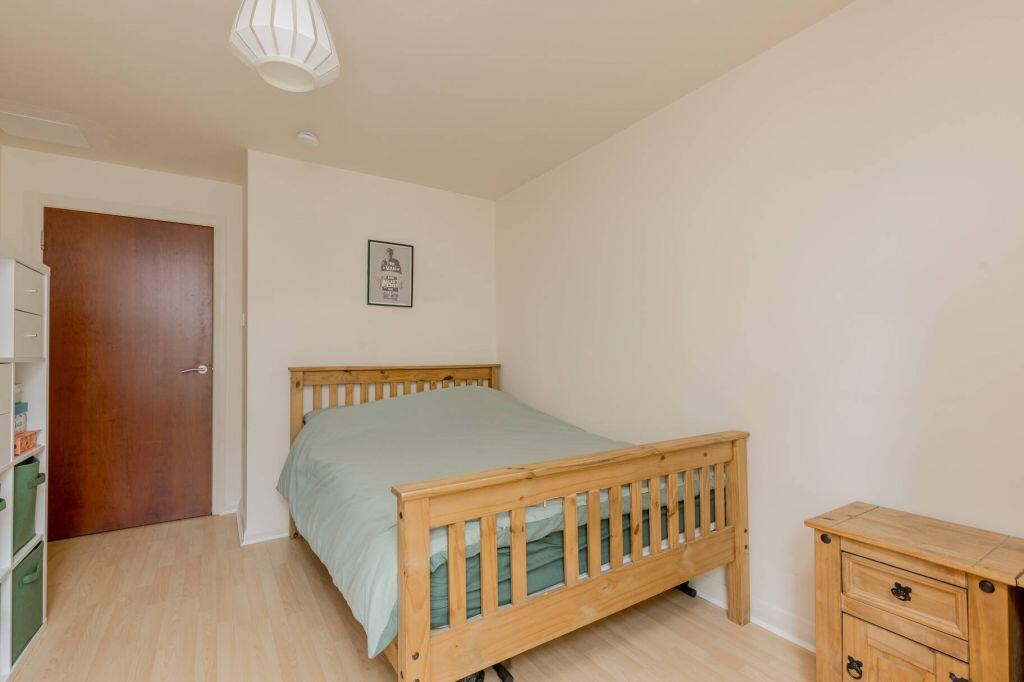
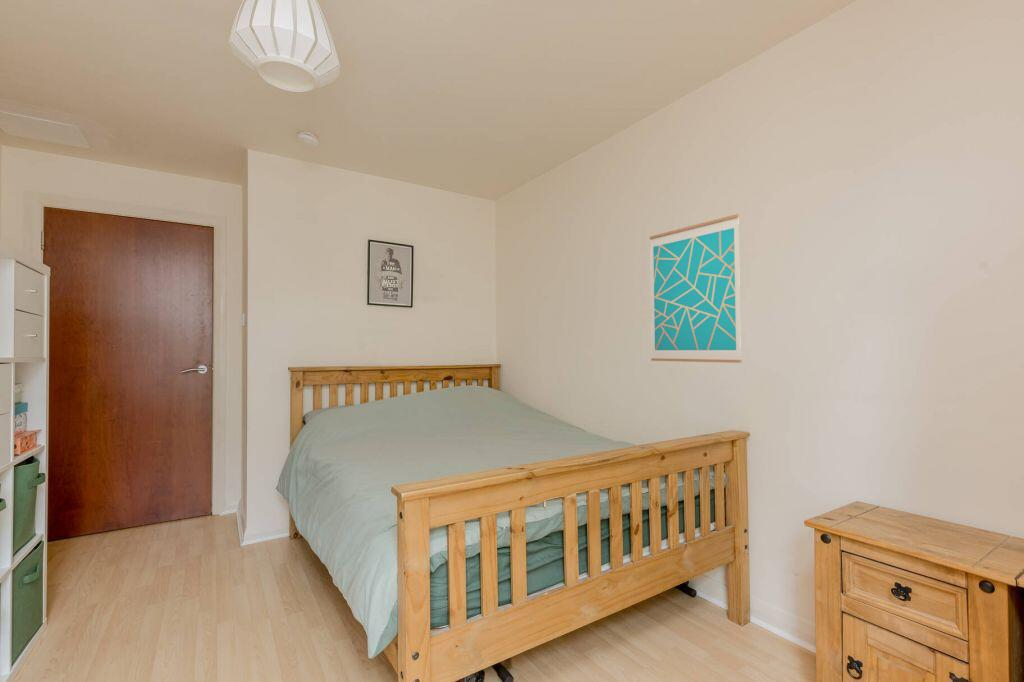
+ wall art (691, 293)
